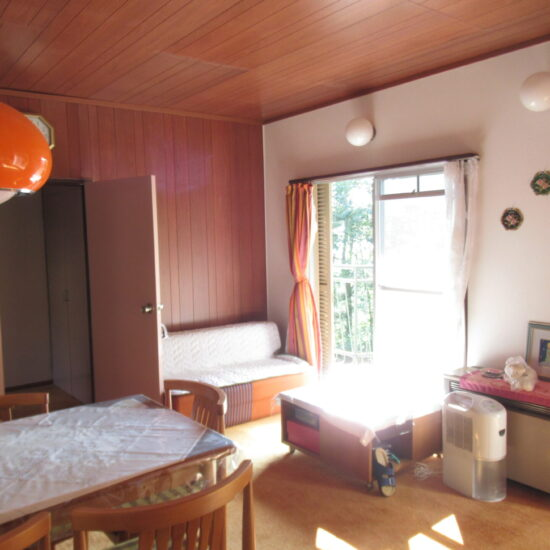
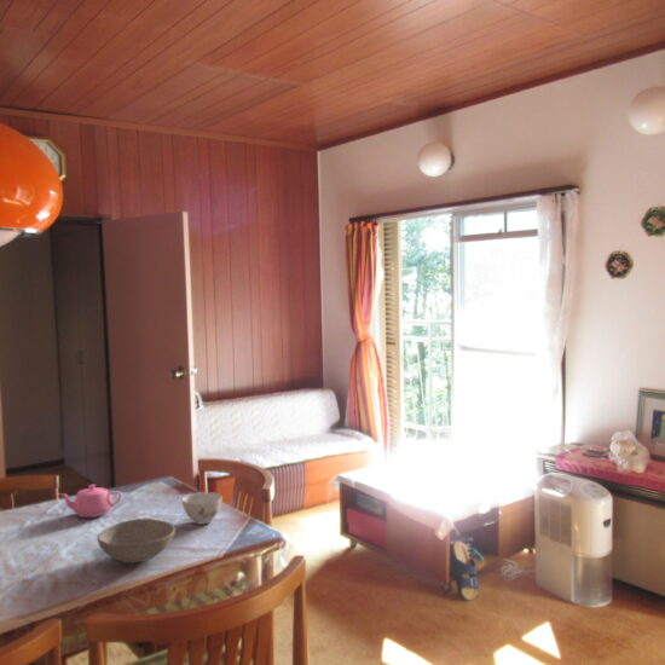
+ teapot (89, 499)
+ bowl (137, 544)
+ teacup (202, 508)
